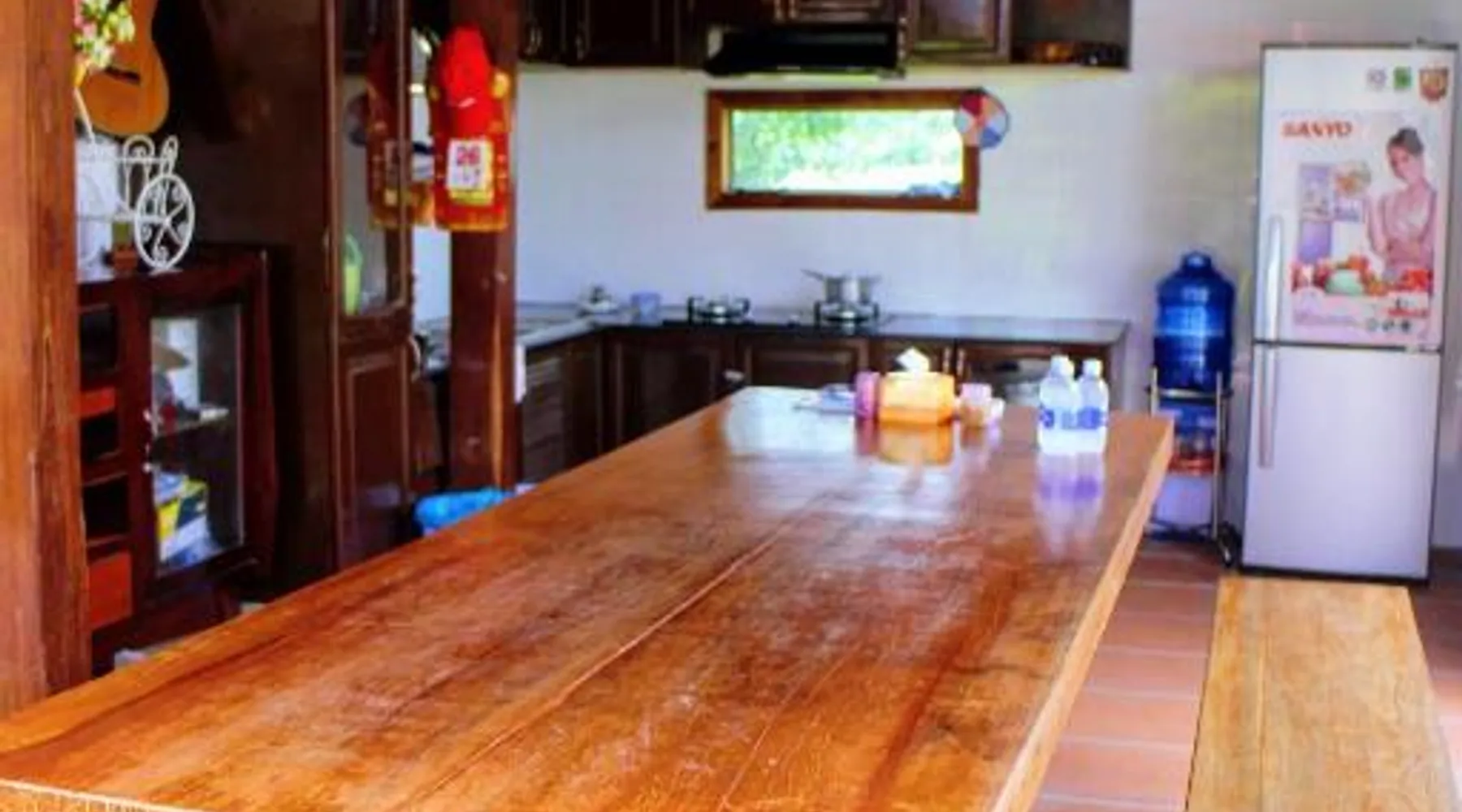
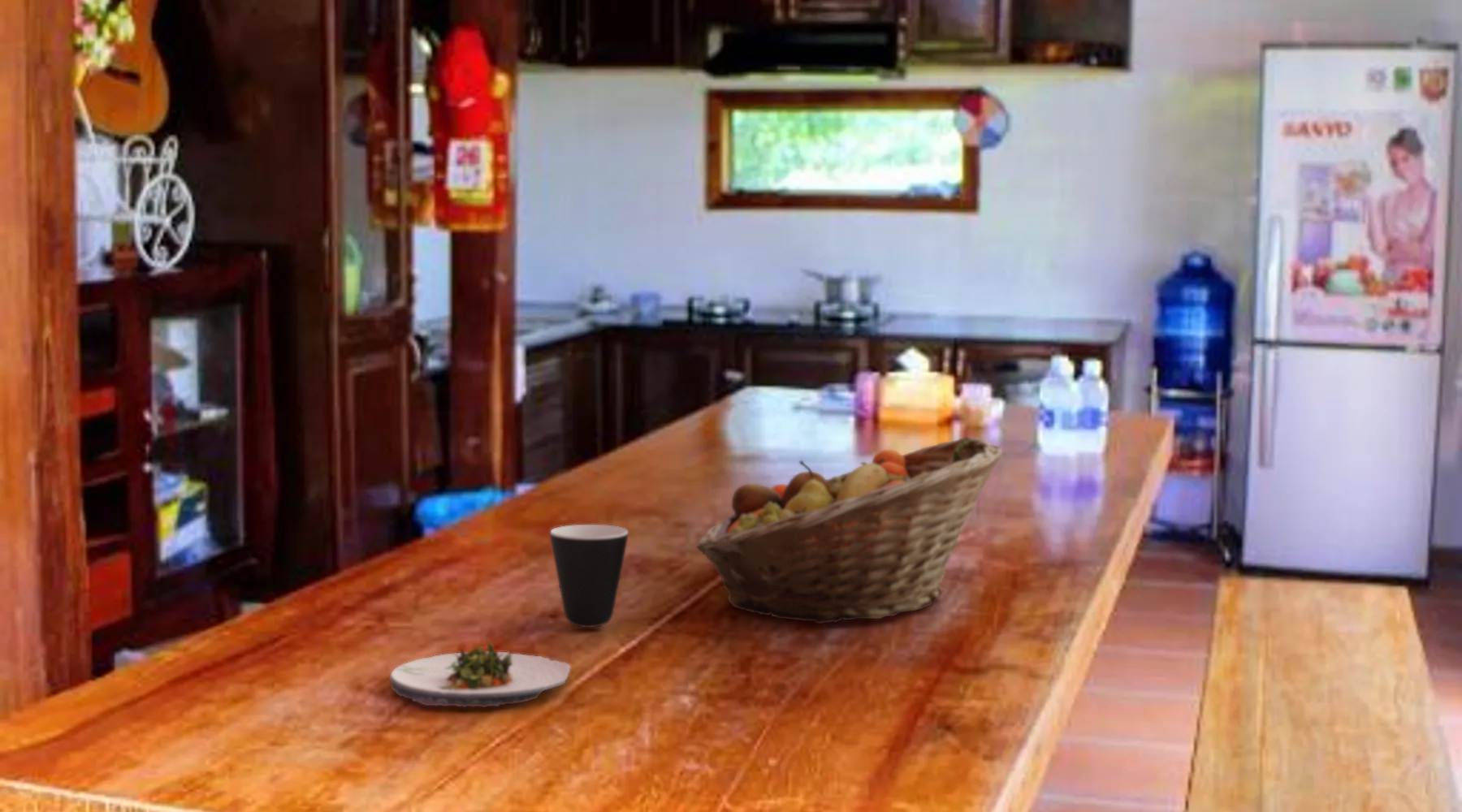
+ salad plate (479, 665)
+ mug (591, 577)
+ fruit basket (850, 520)
